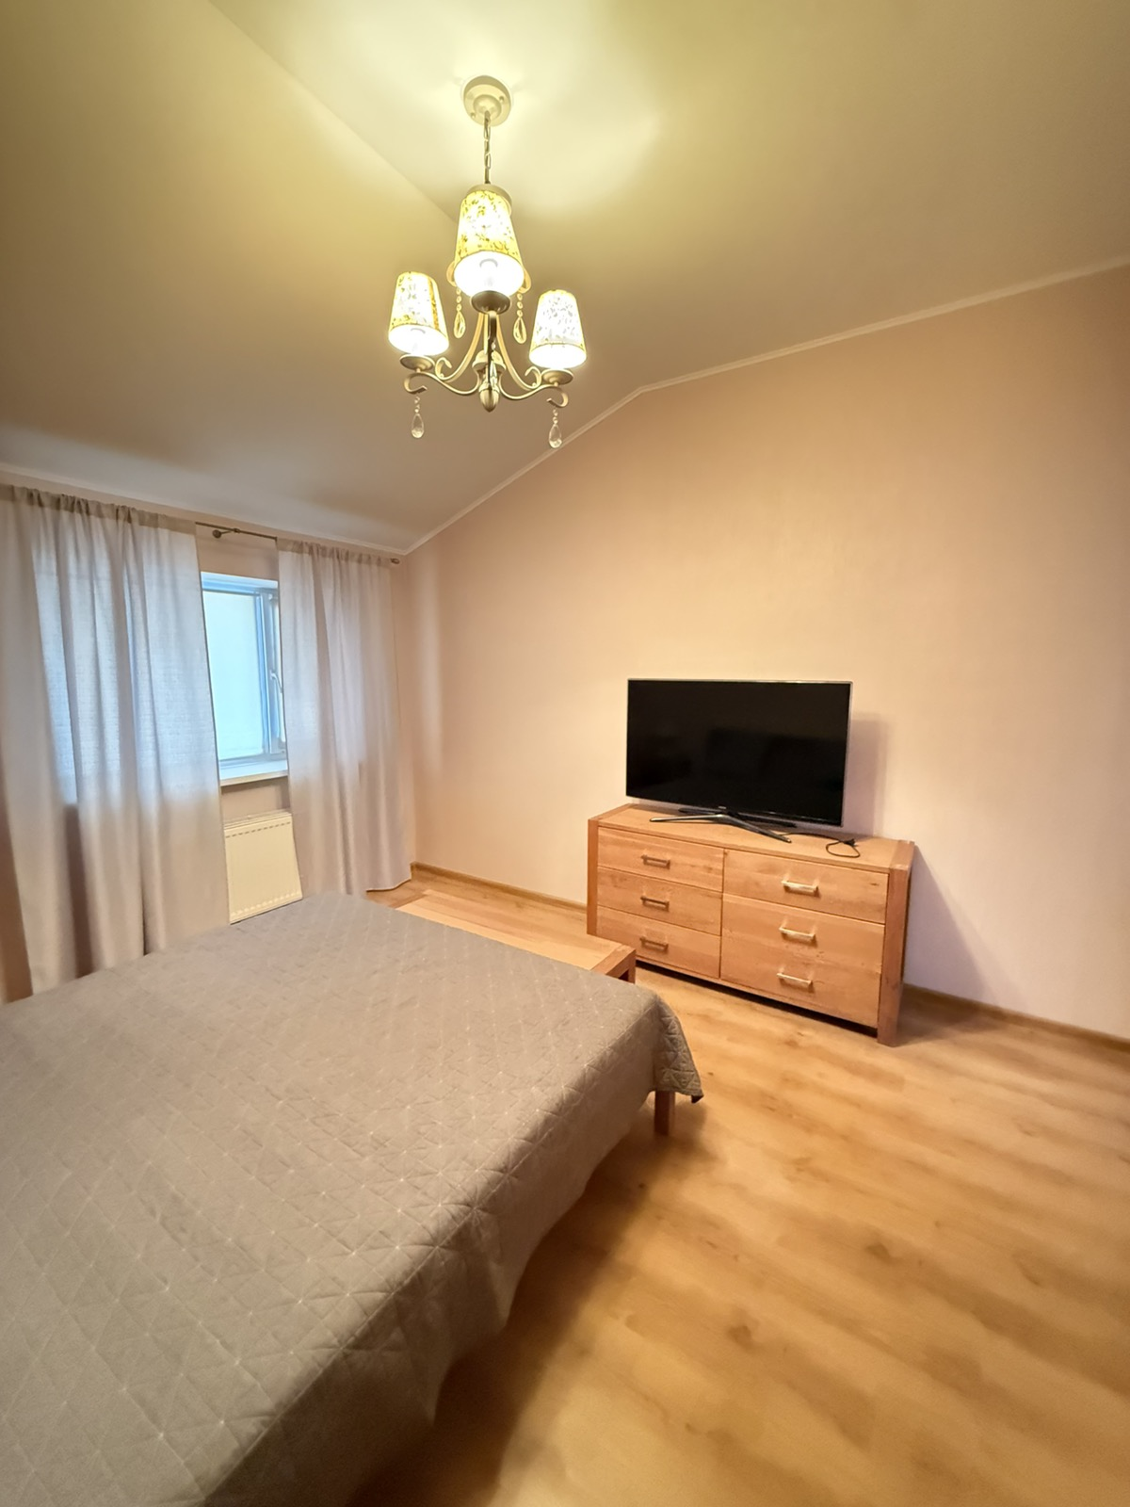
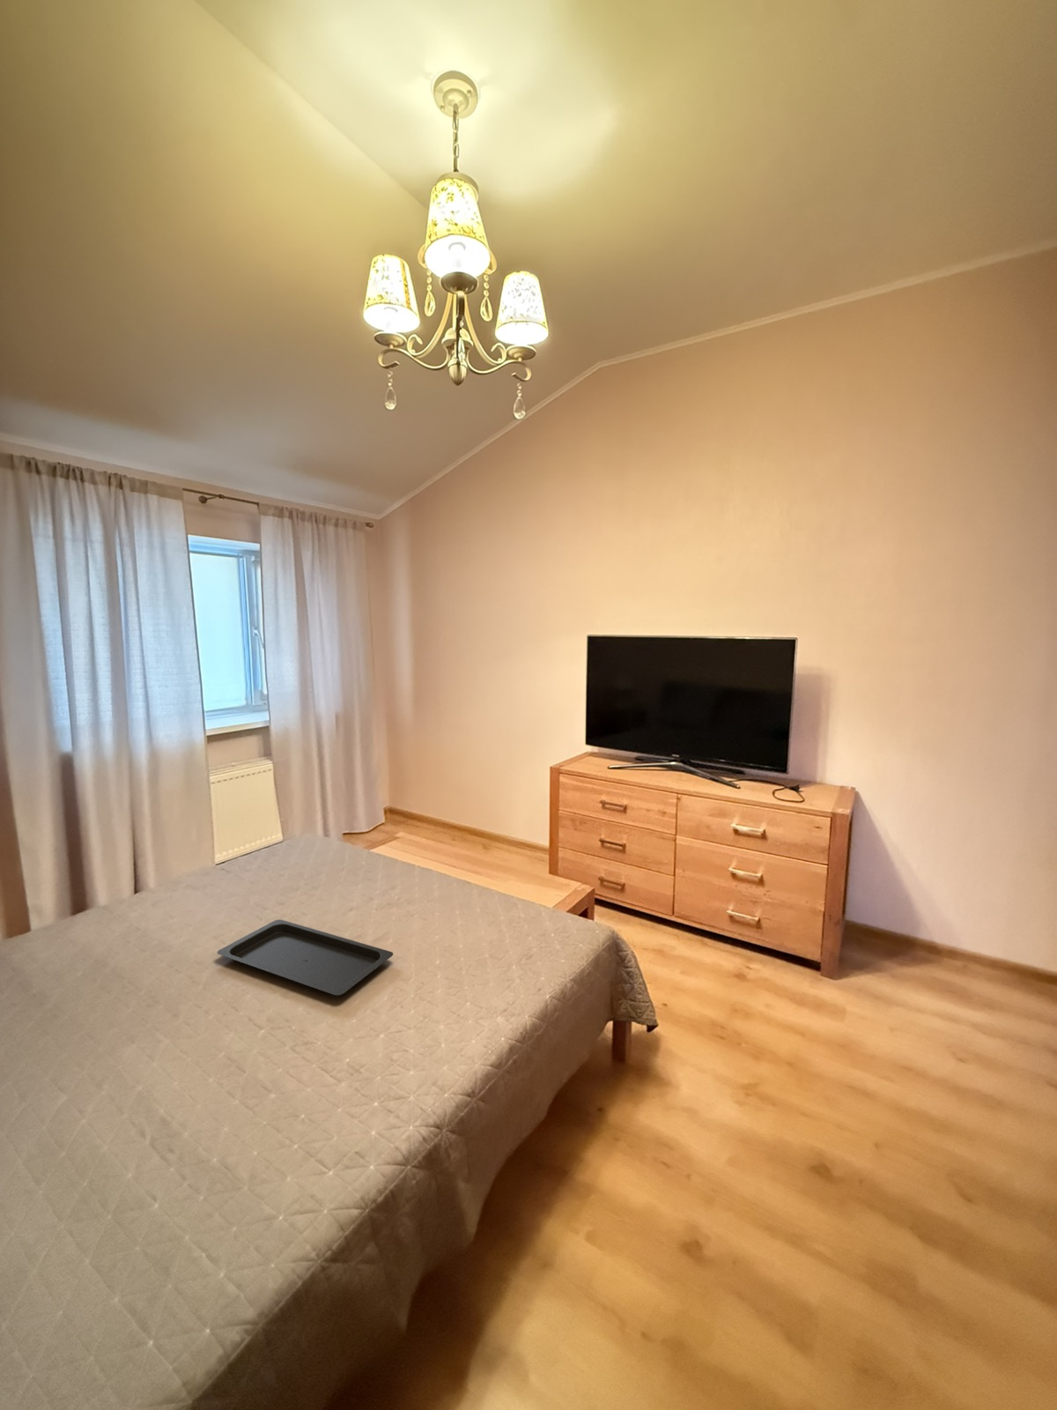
+ serving tray (304, 956)
